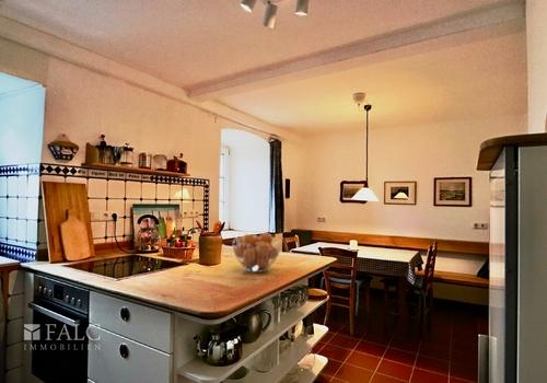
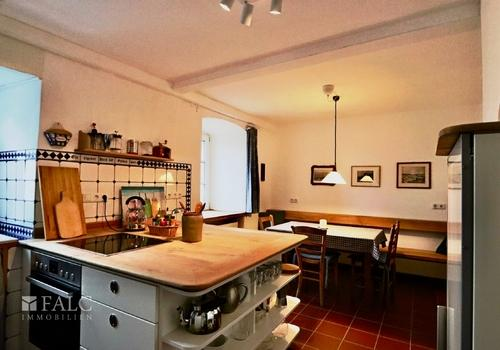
- fruit basket (256, 251)
